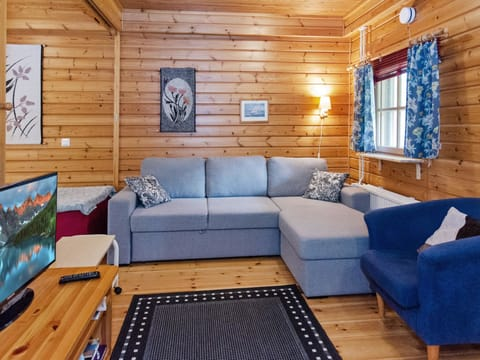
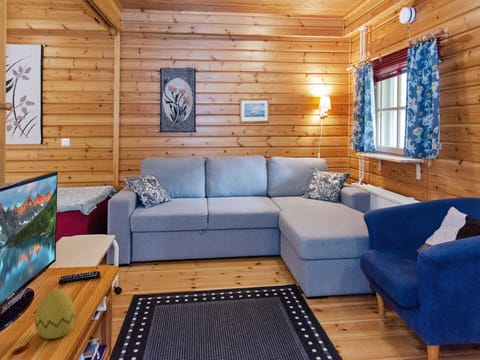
+ decorative egg (55, 312)
